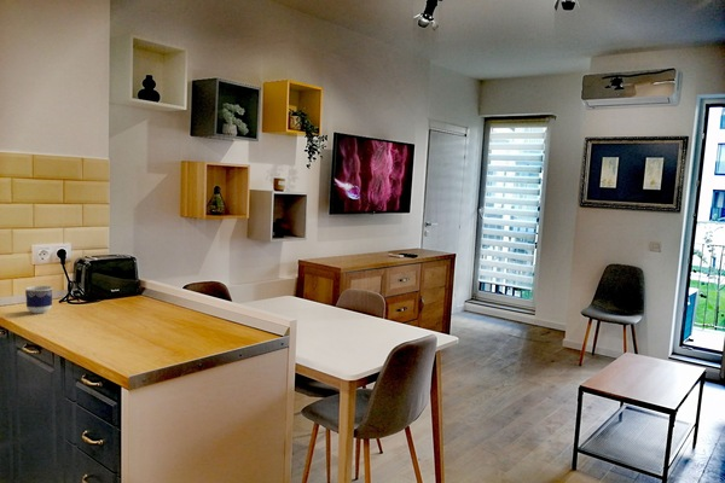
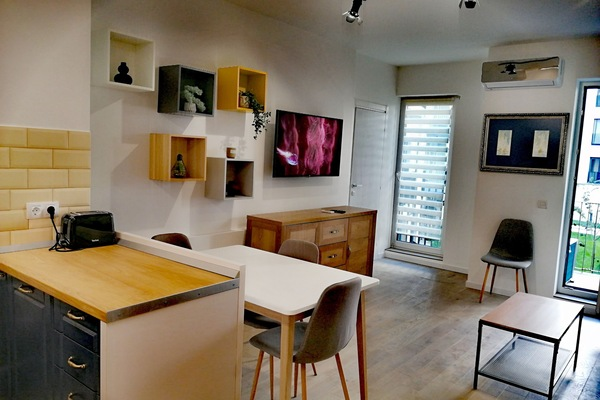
- cup (36, 298)
